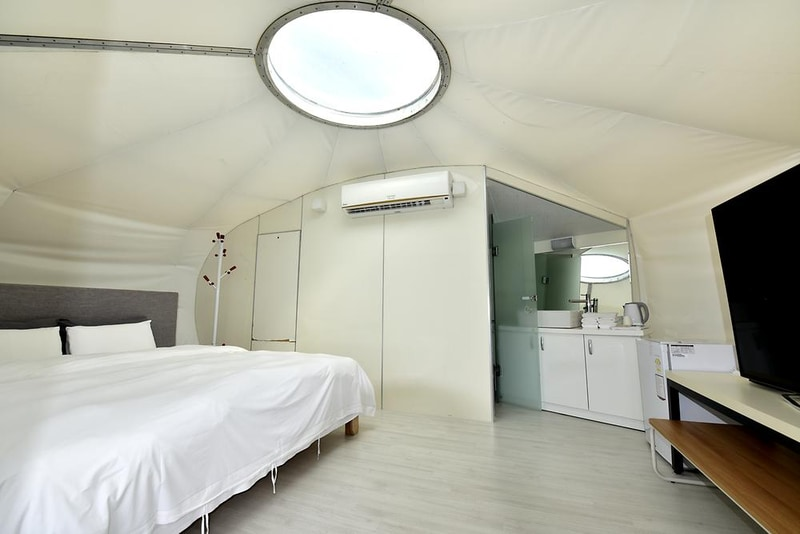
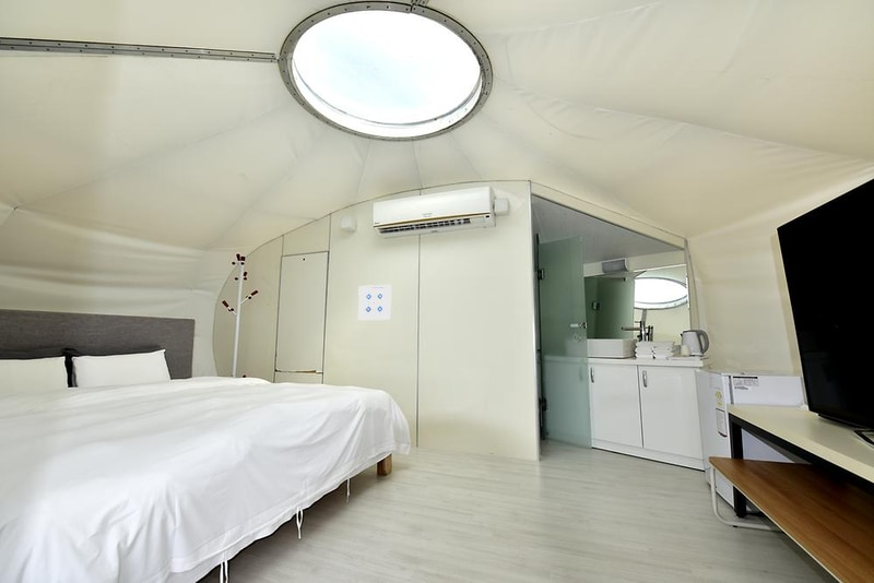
+ wall art (374, 302)
